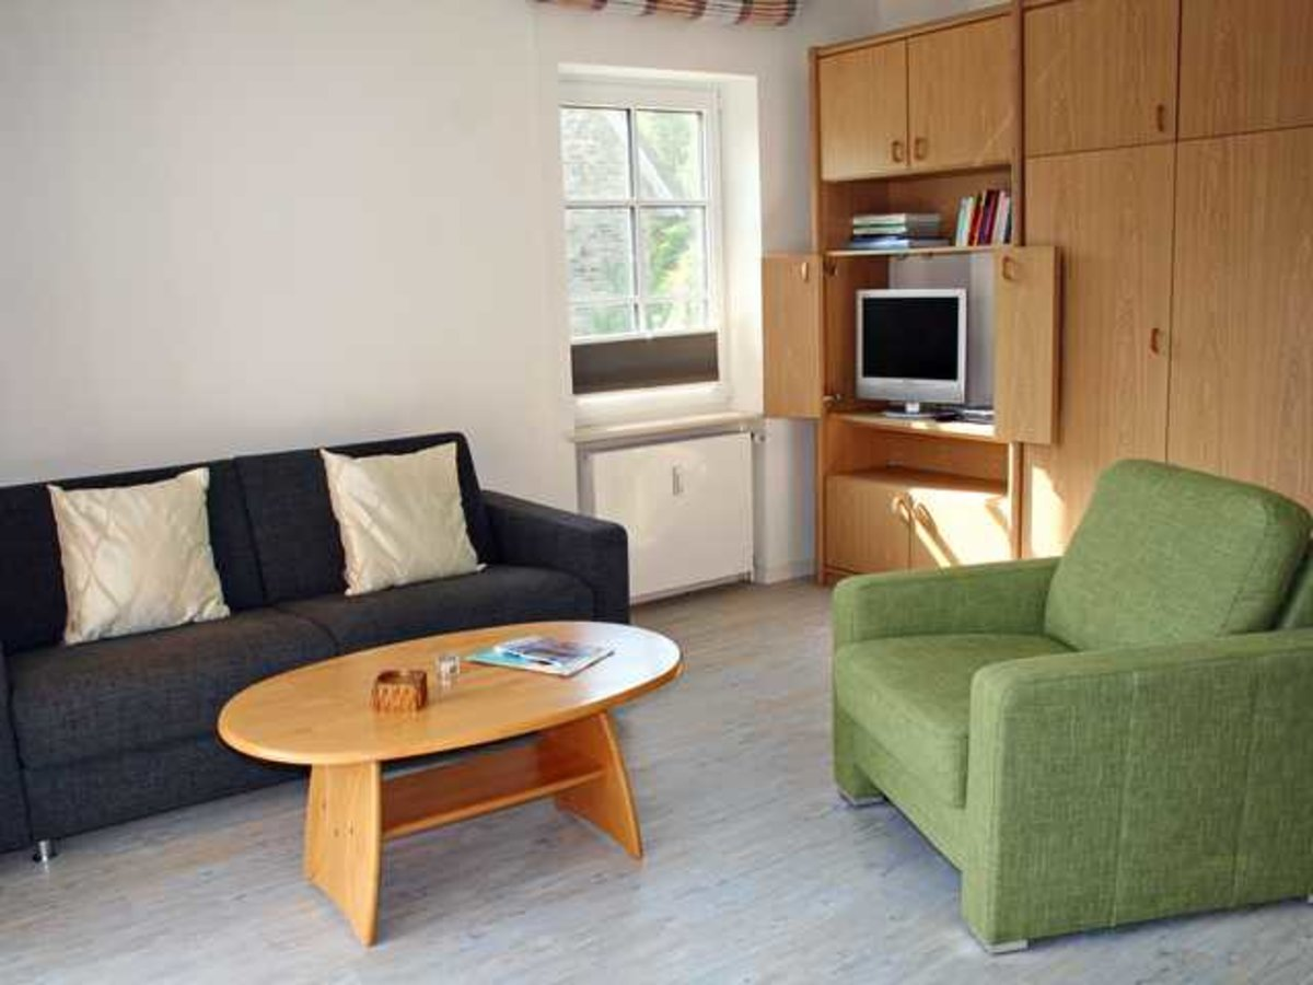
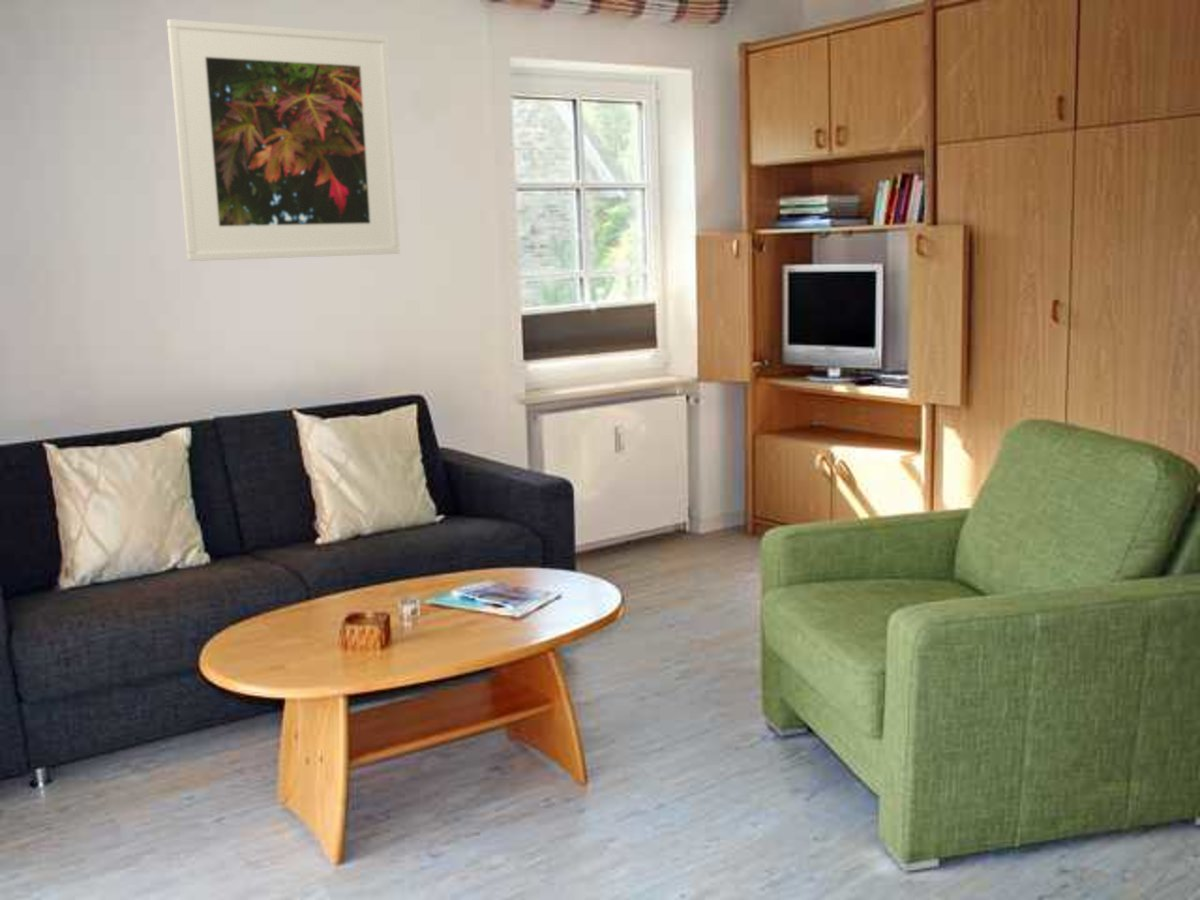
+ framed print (290, 144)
